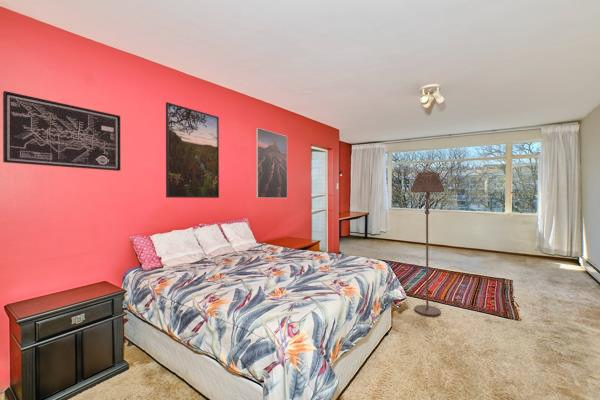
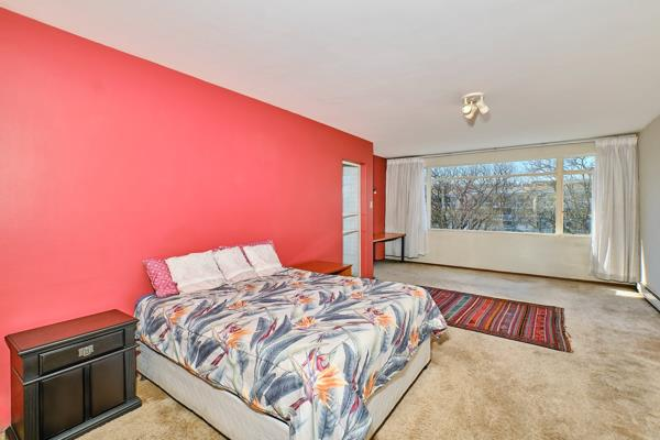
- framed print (272, 165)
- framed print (194, 153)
- wall art (68, 136)
- floor lamp (427, 241)
